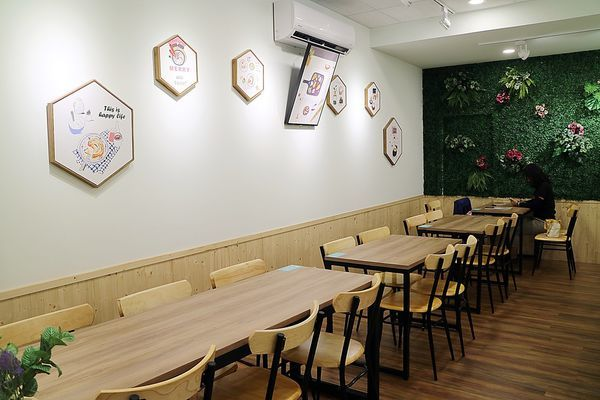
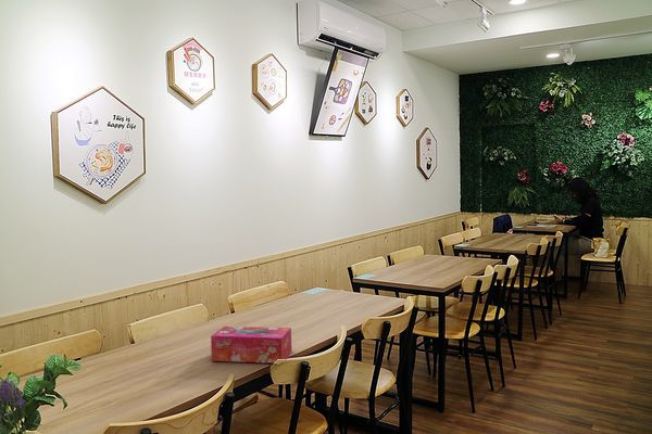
+ tissue box (252, 344)
